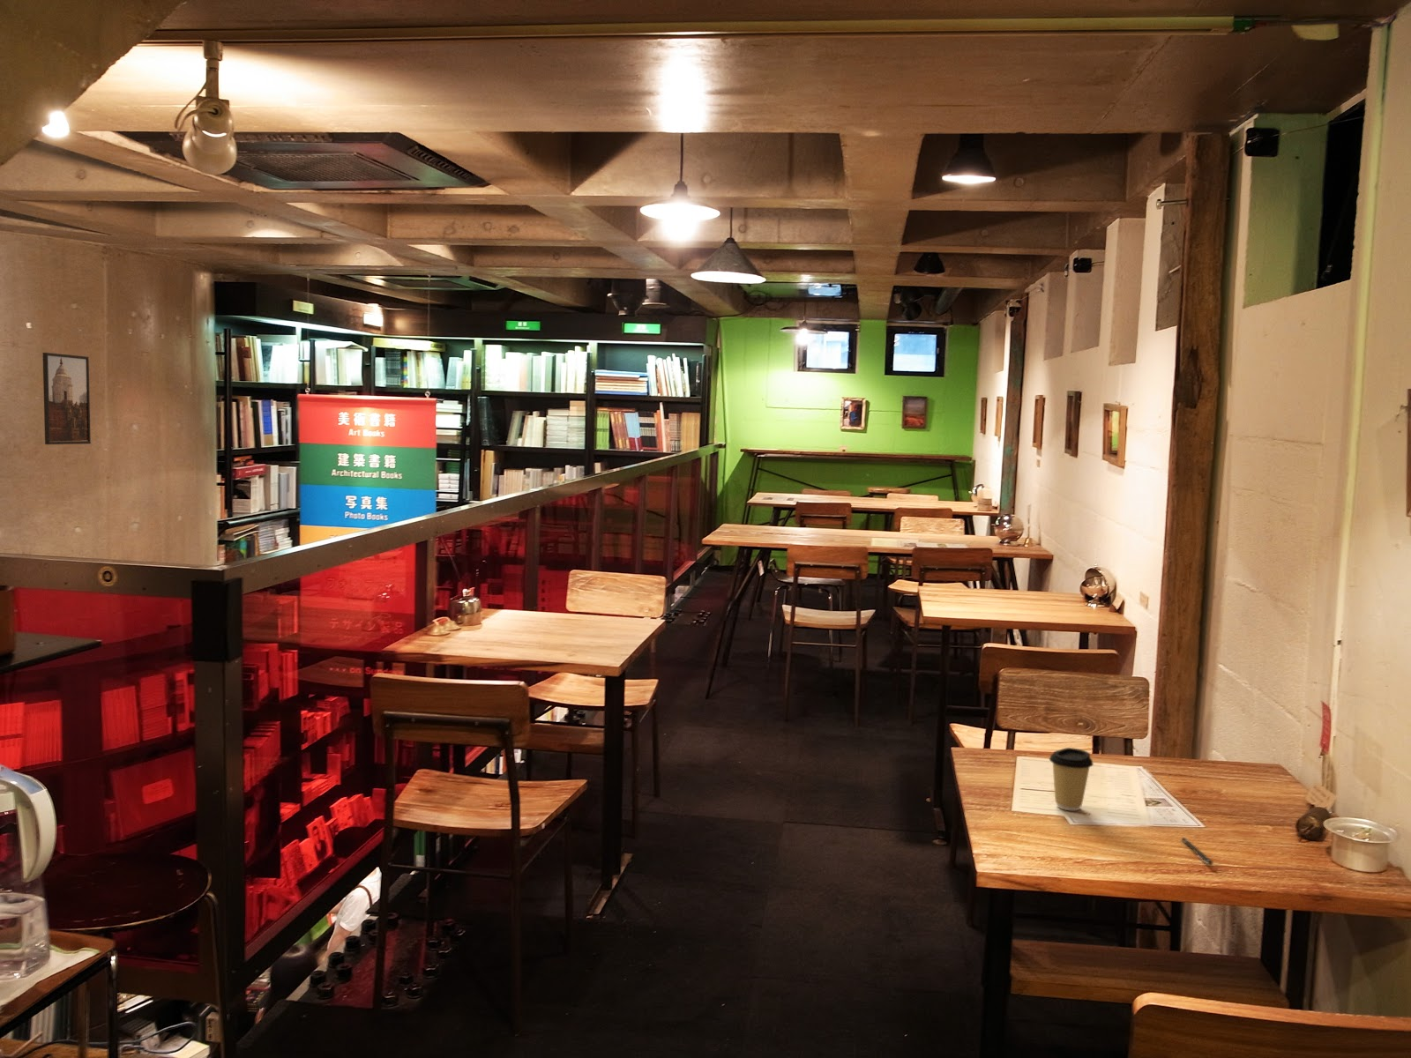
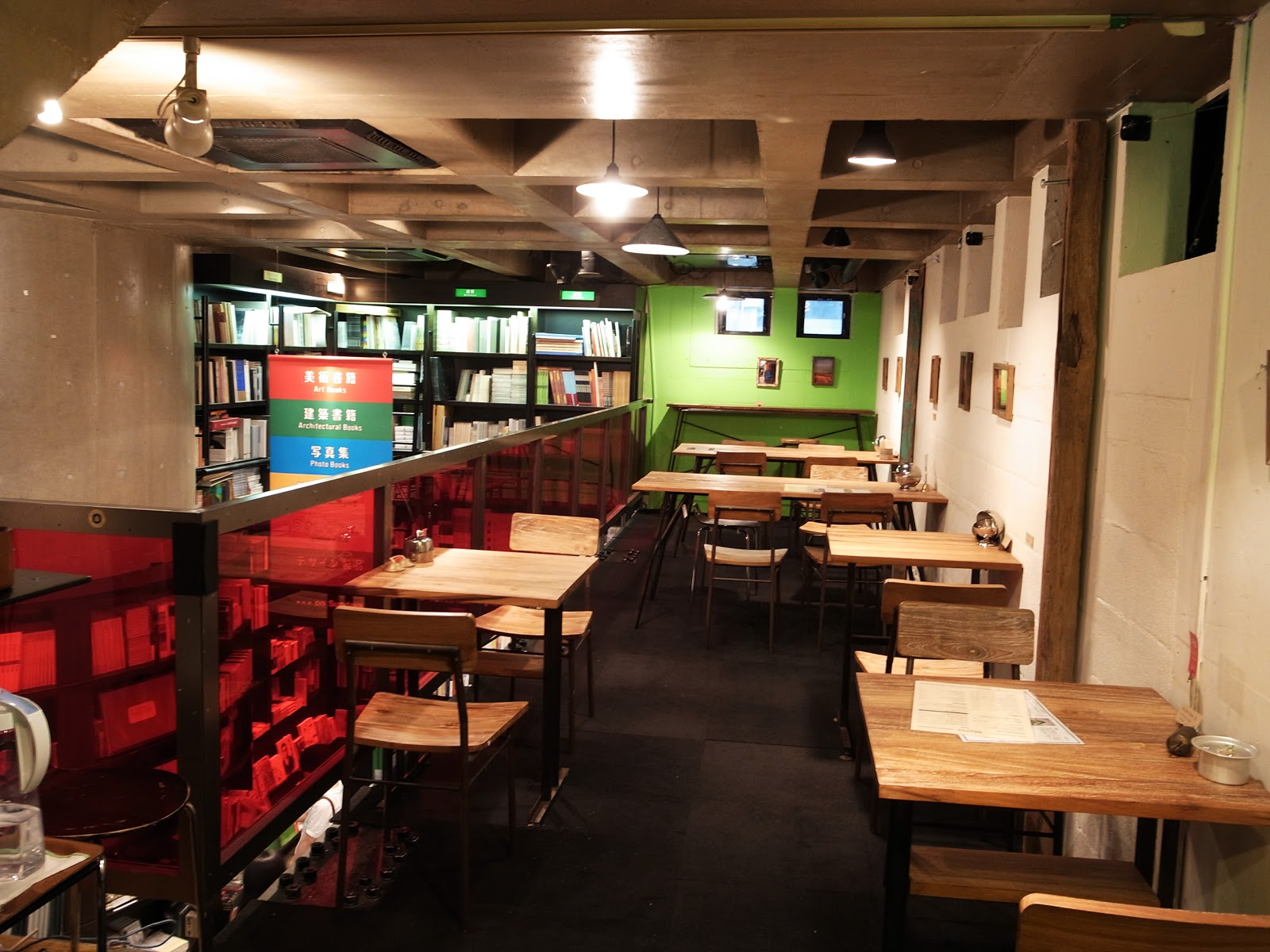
- pen (1195, 849)
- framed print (67, 399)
- coffee cup (1070, 779)
